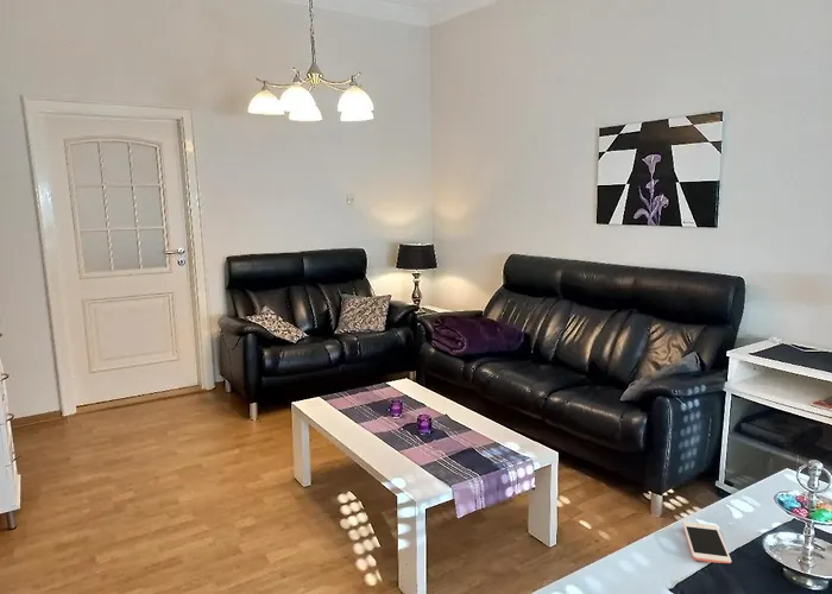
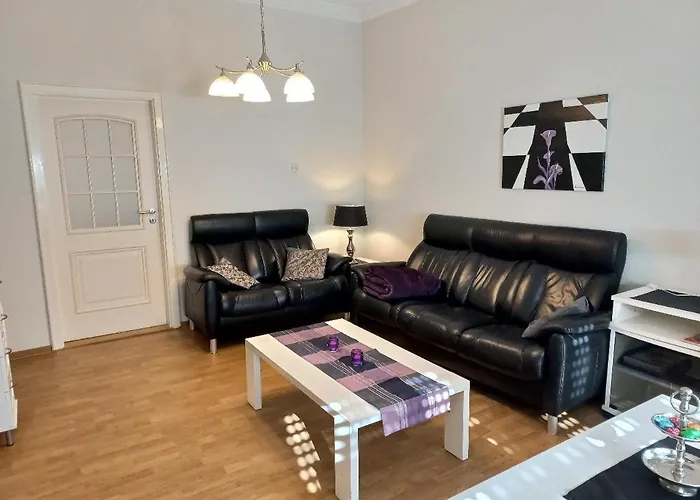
- cell phone (705, 542)
